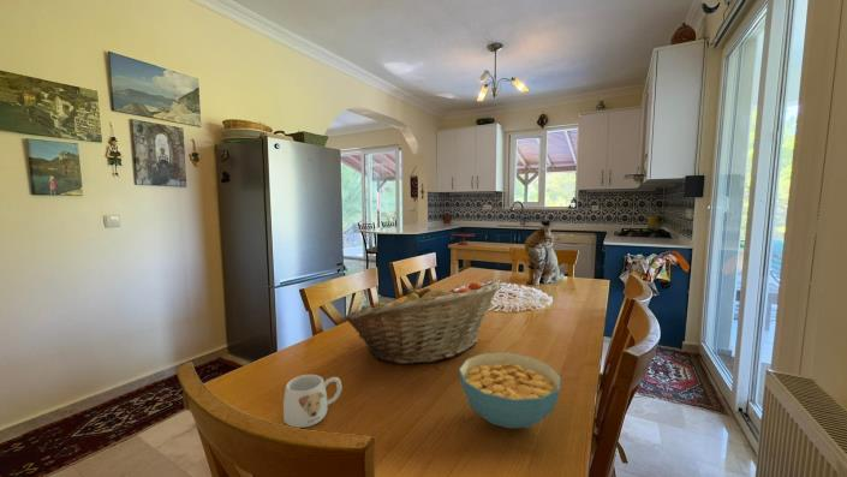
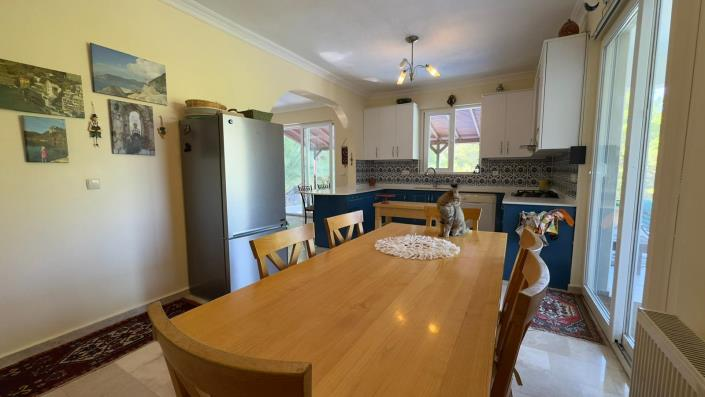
- mug (314, 396)
- fruit basket (427, 312)
- cereal bowl (507, 395)
